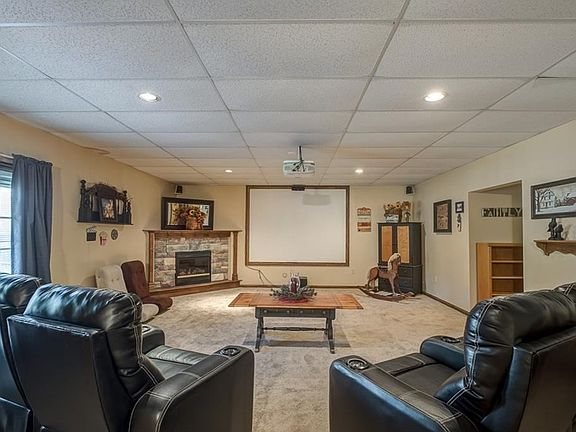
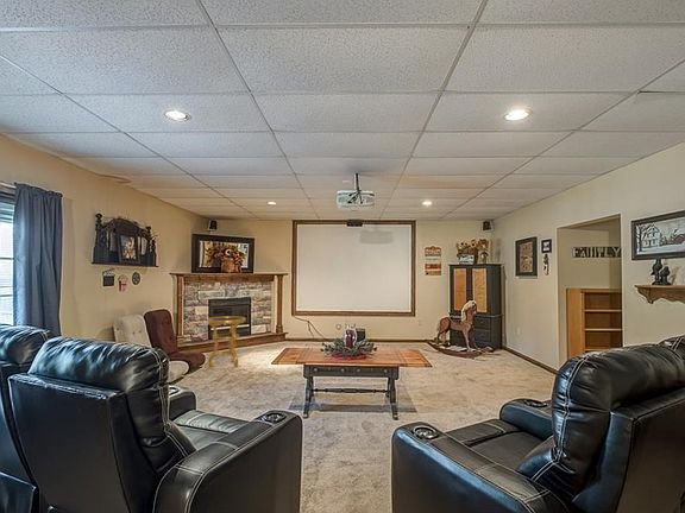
+ side table (226, 338)
